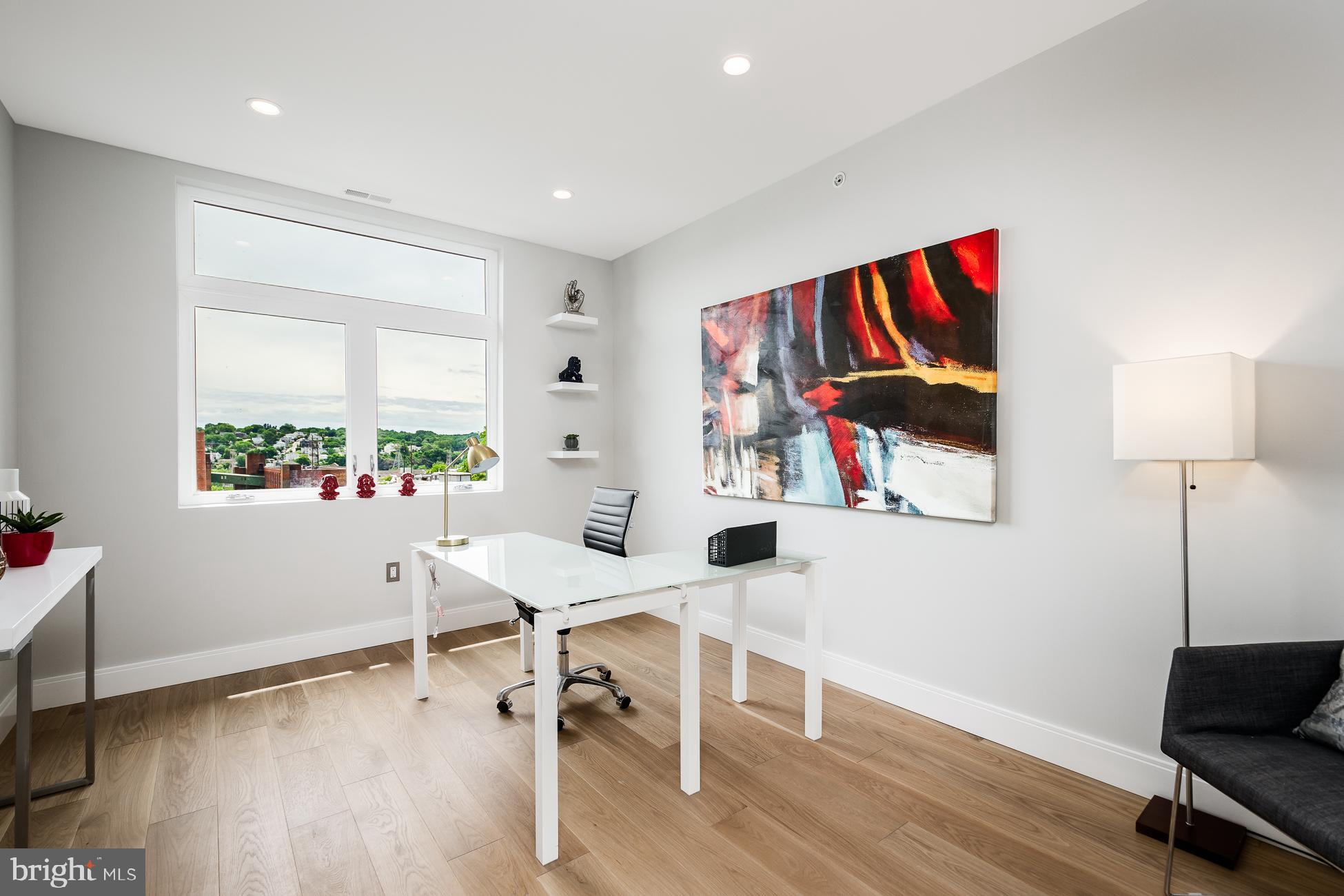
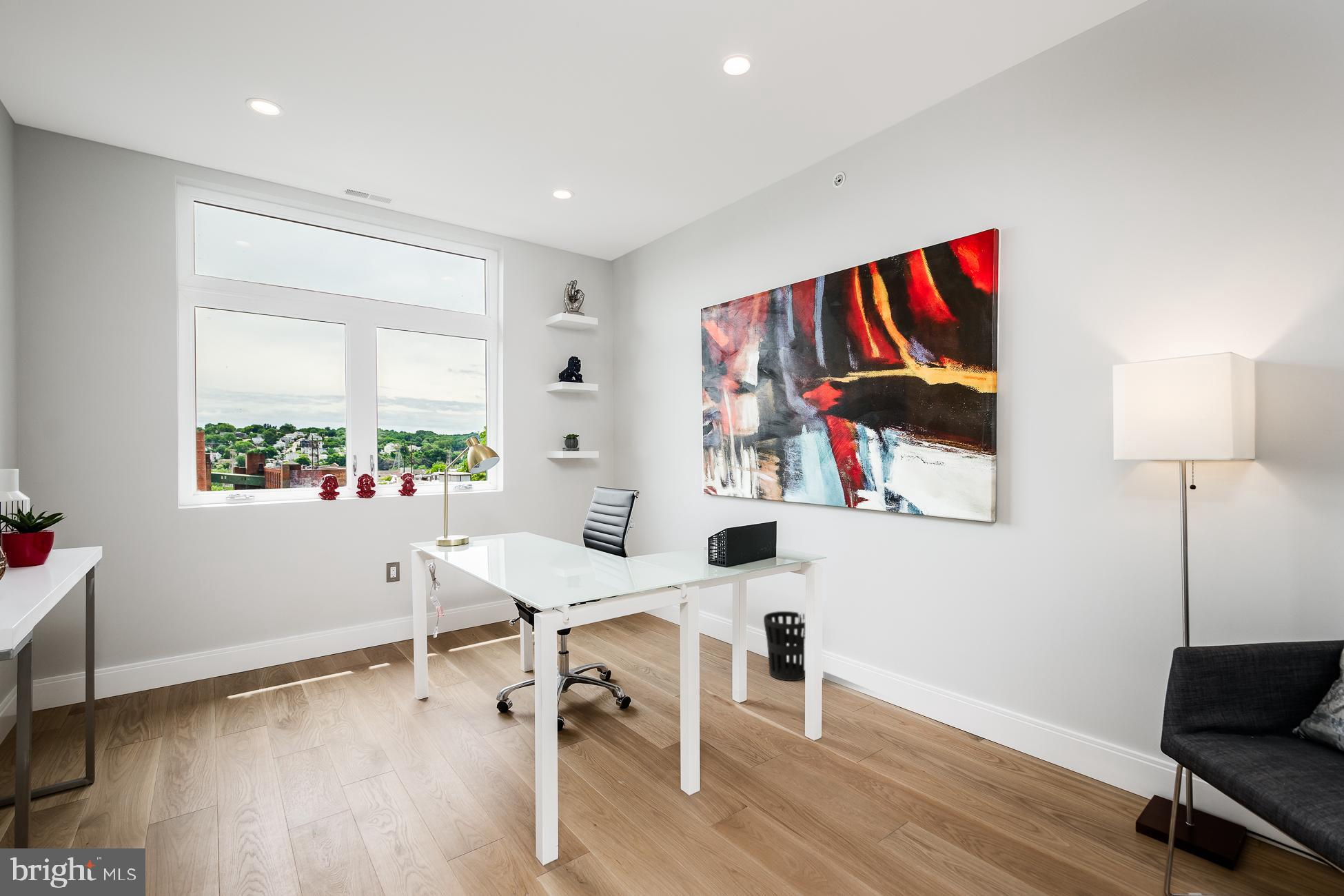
+ wastebasket (787, 646)
